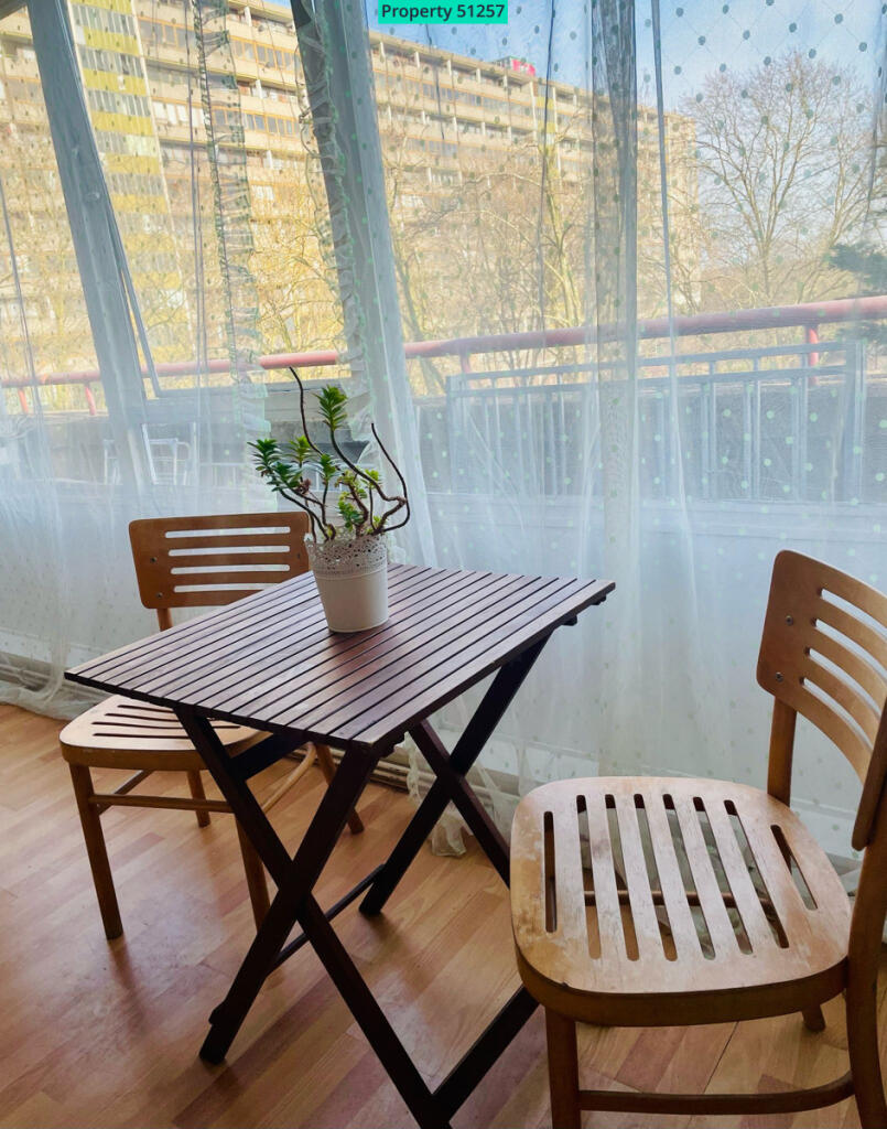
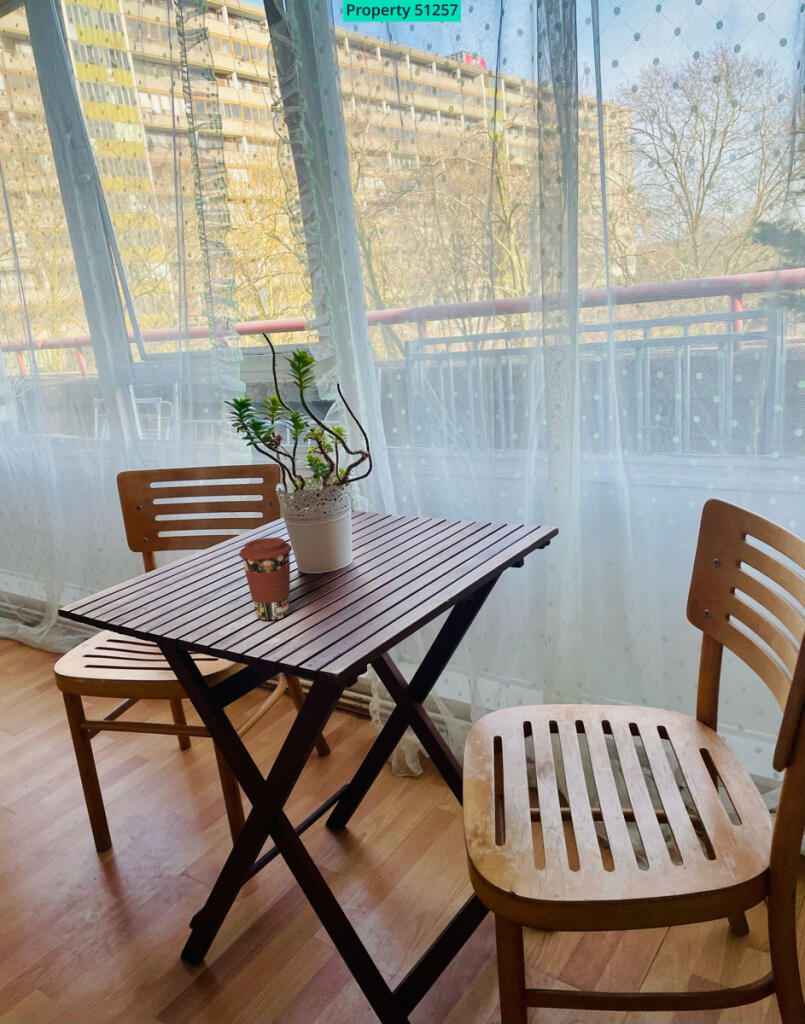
+ coffee cup (268, 579)
